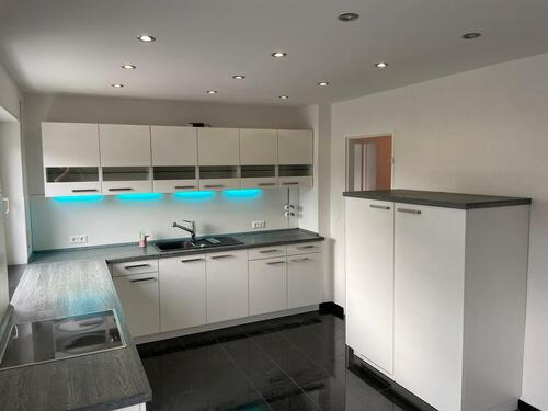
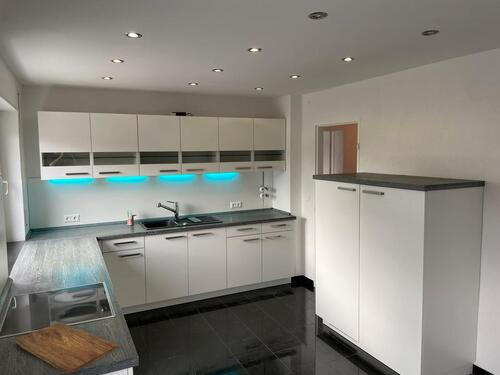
+ cutting board (64, 344)
